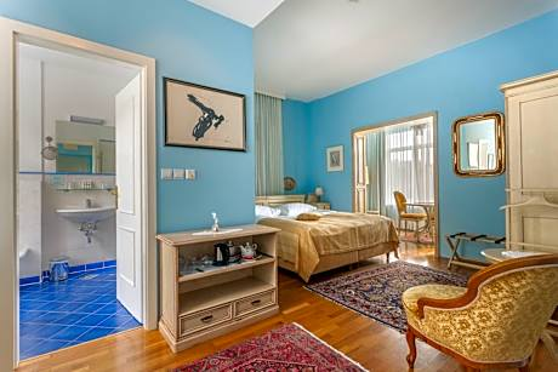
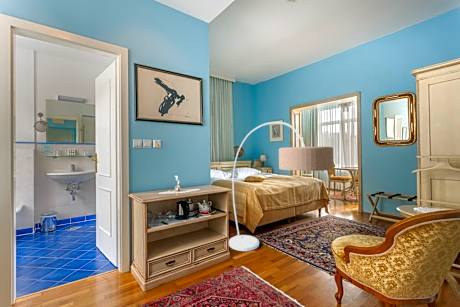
+ floor lamp (281, 169)
